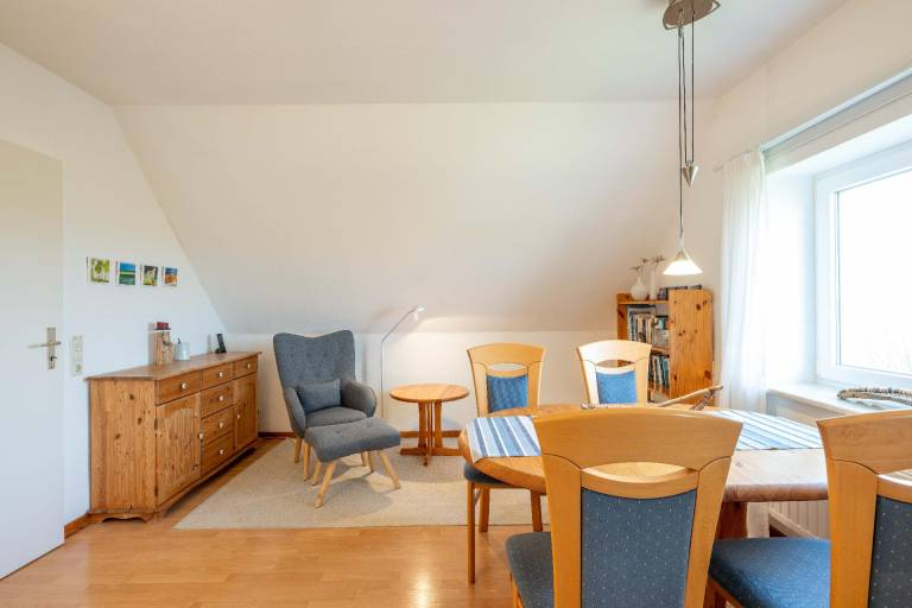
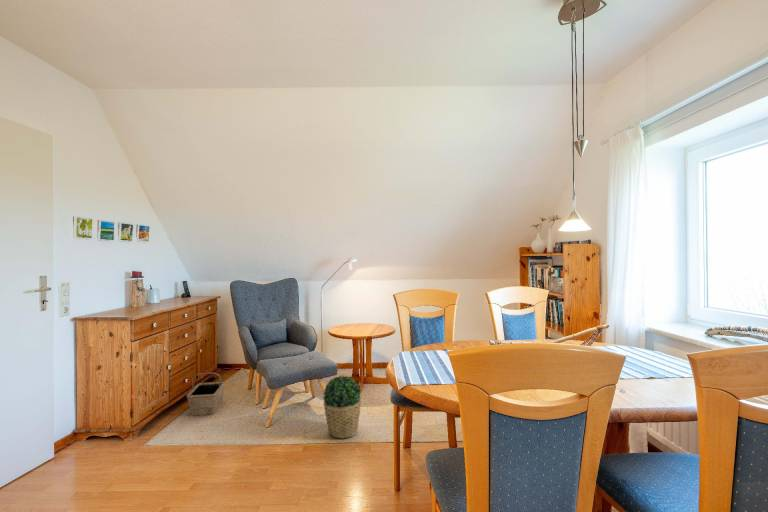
+ basket (206, 390)
+ potted plant (342, 404)
